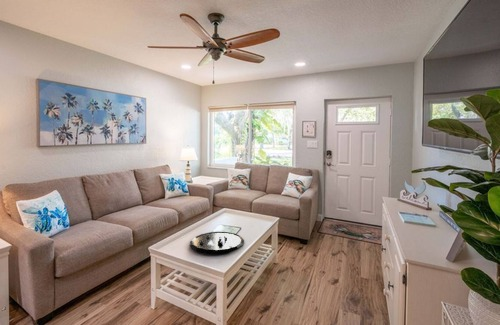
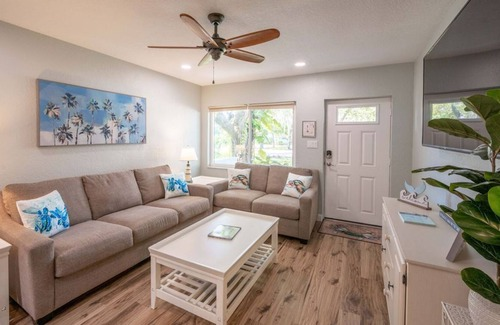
- decorative tray (217, 236)
